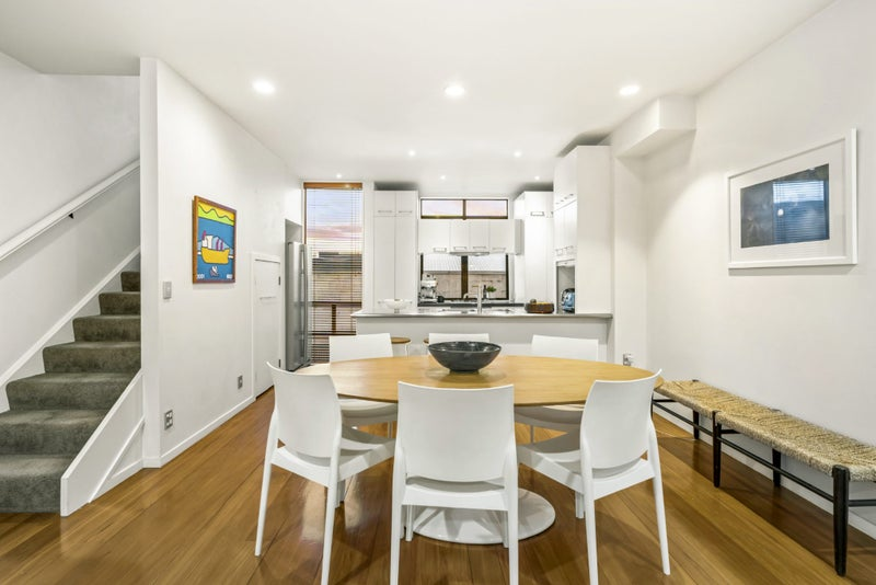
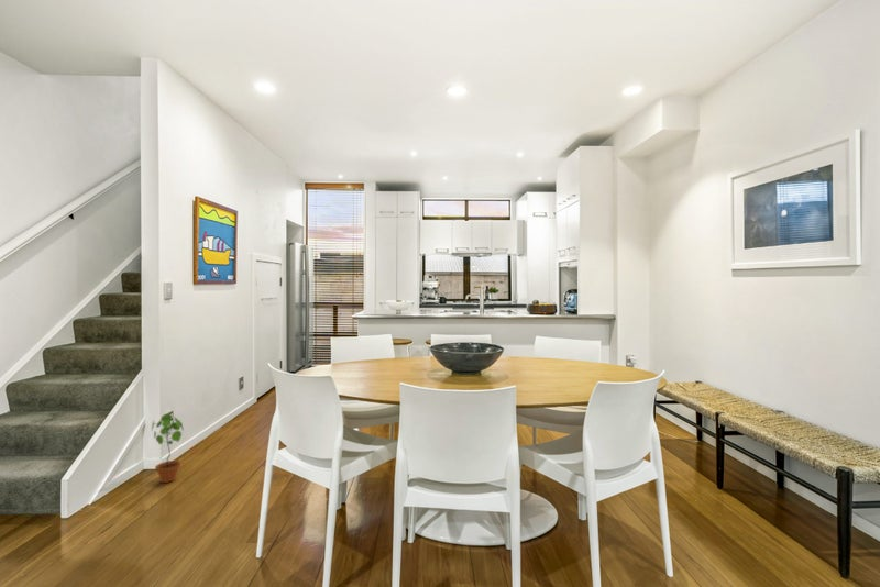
+ potted plant (168, 447)
